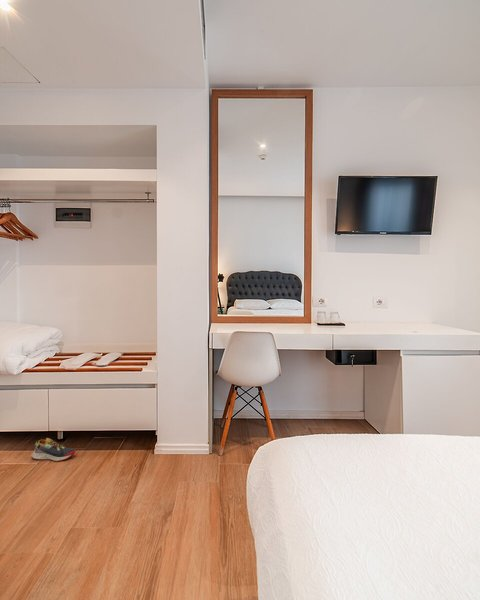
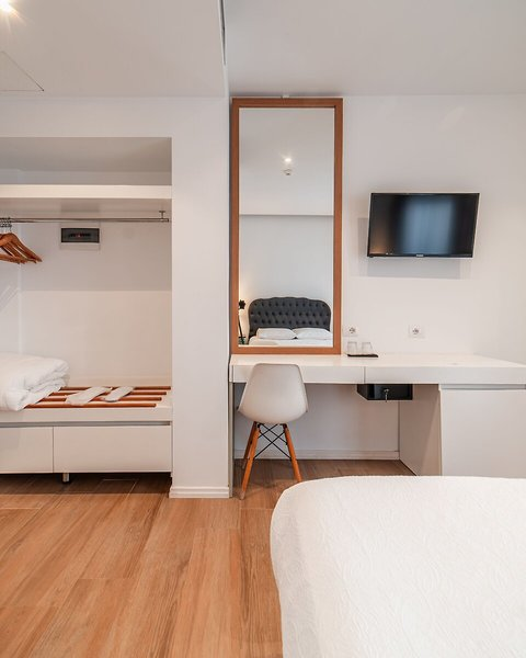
- shoe (52, 447)
